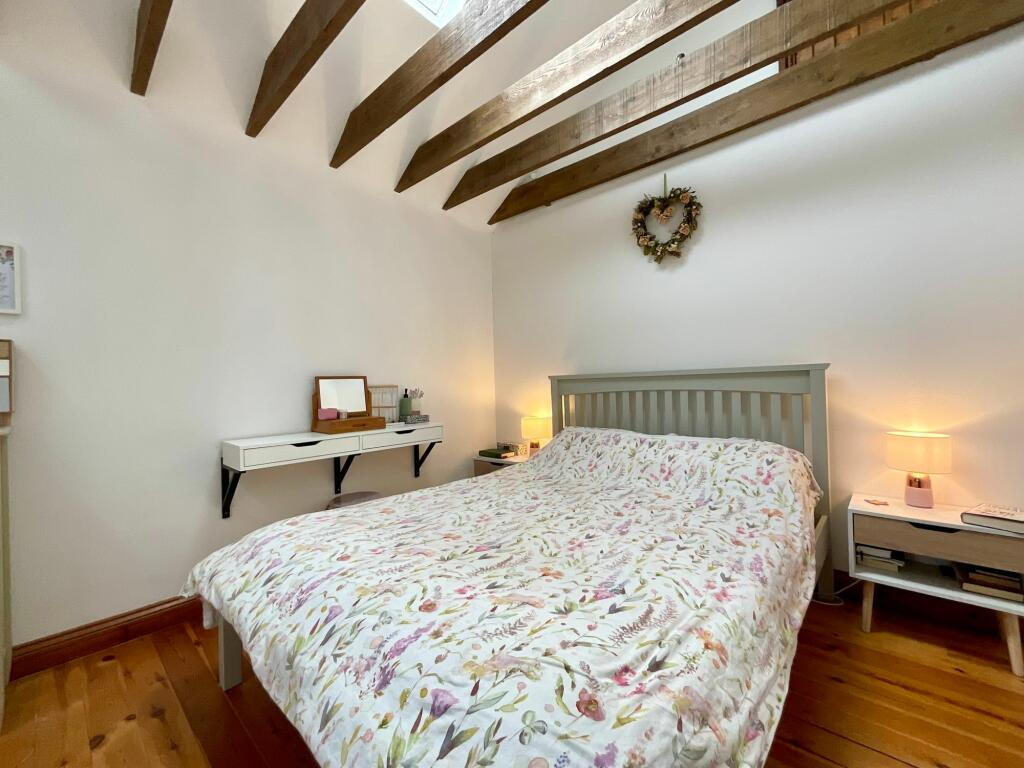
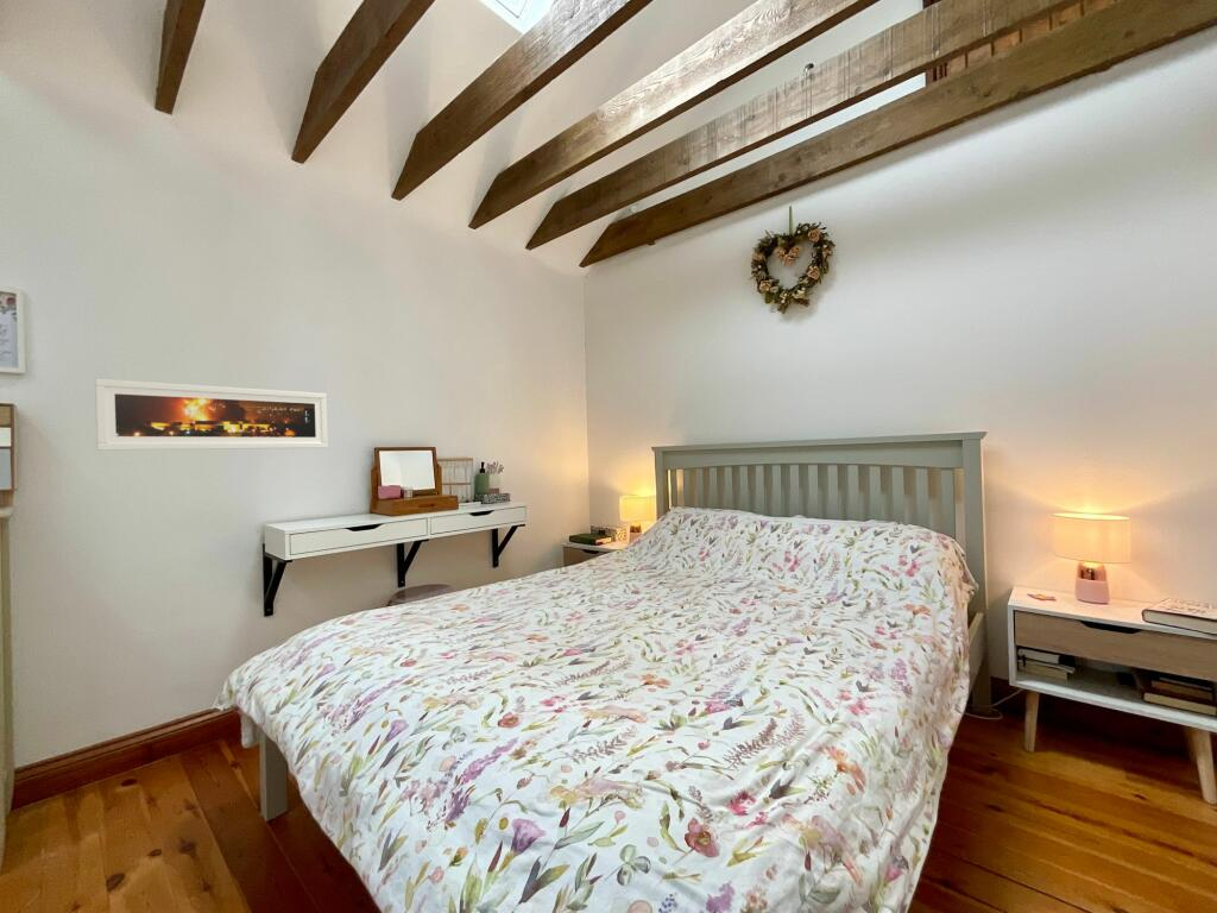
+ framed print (226, 417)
